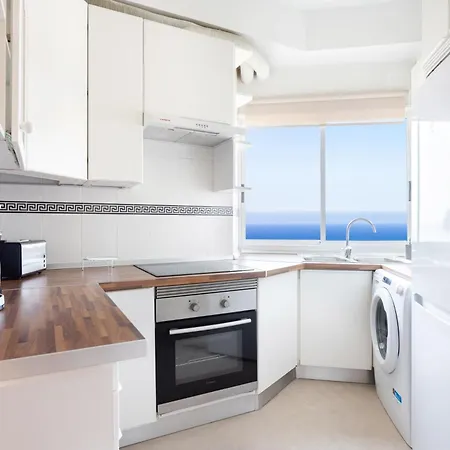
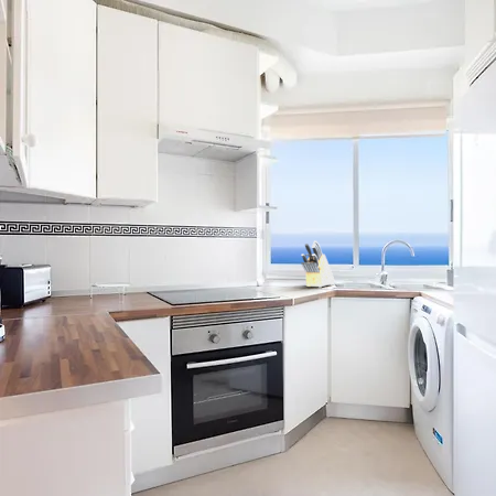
+ knife block (317, 263)
